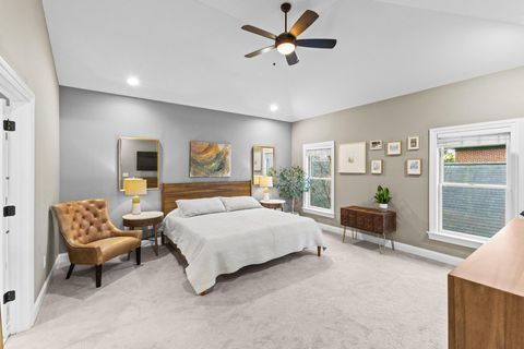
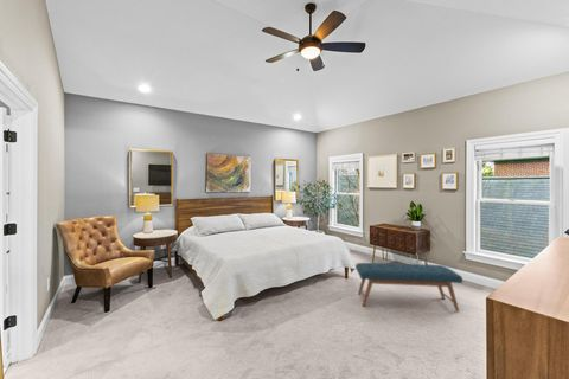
+ bench (404, 284)
